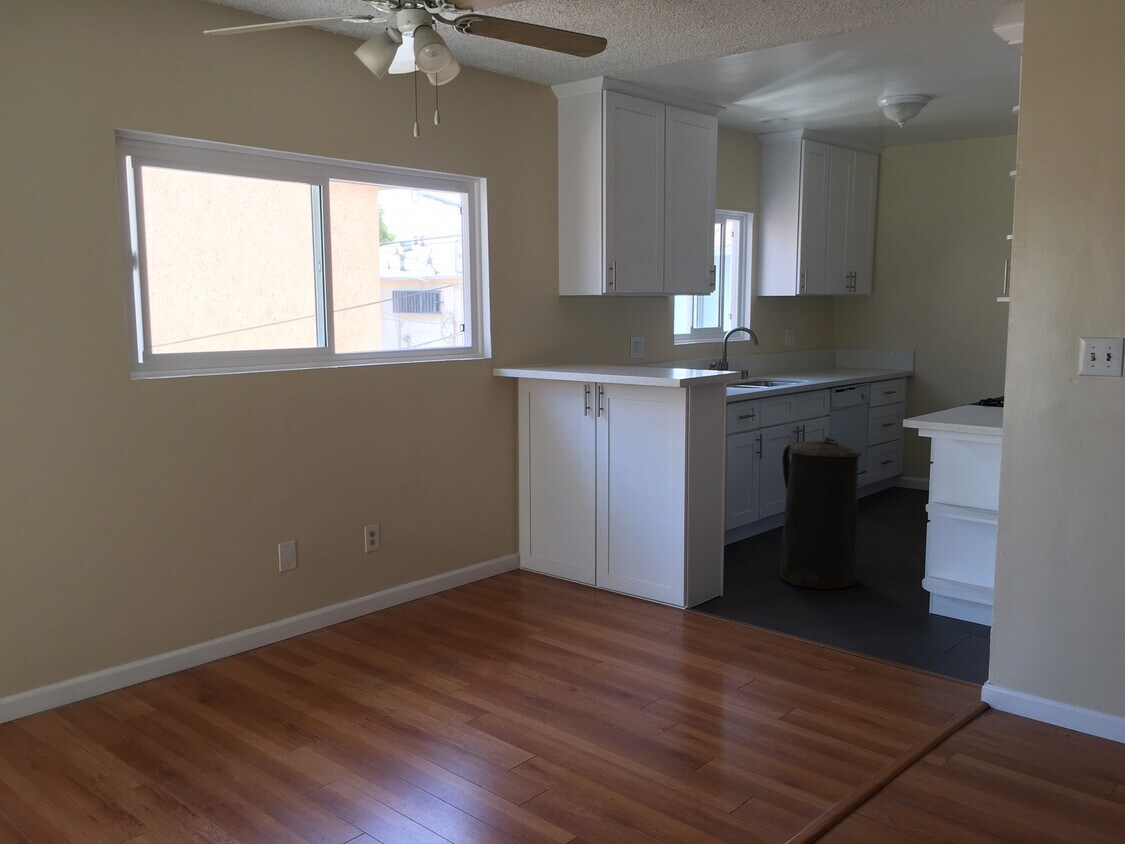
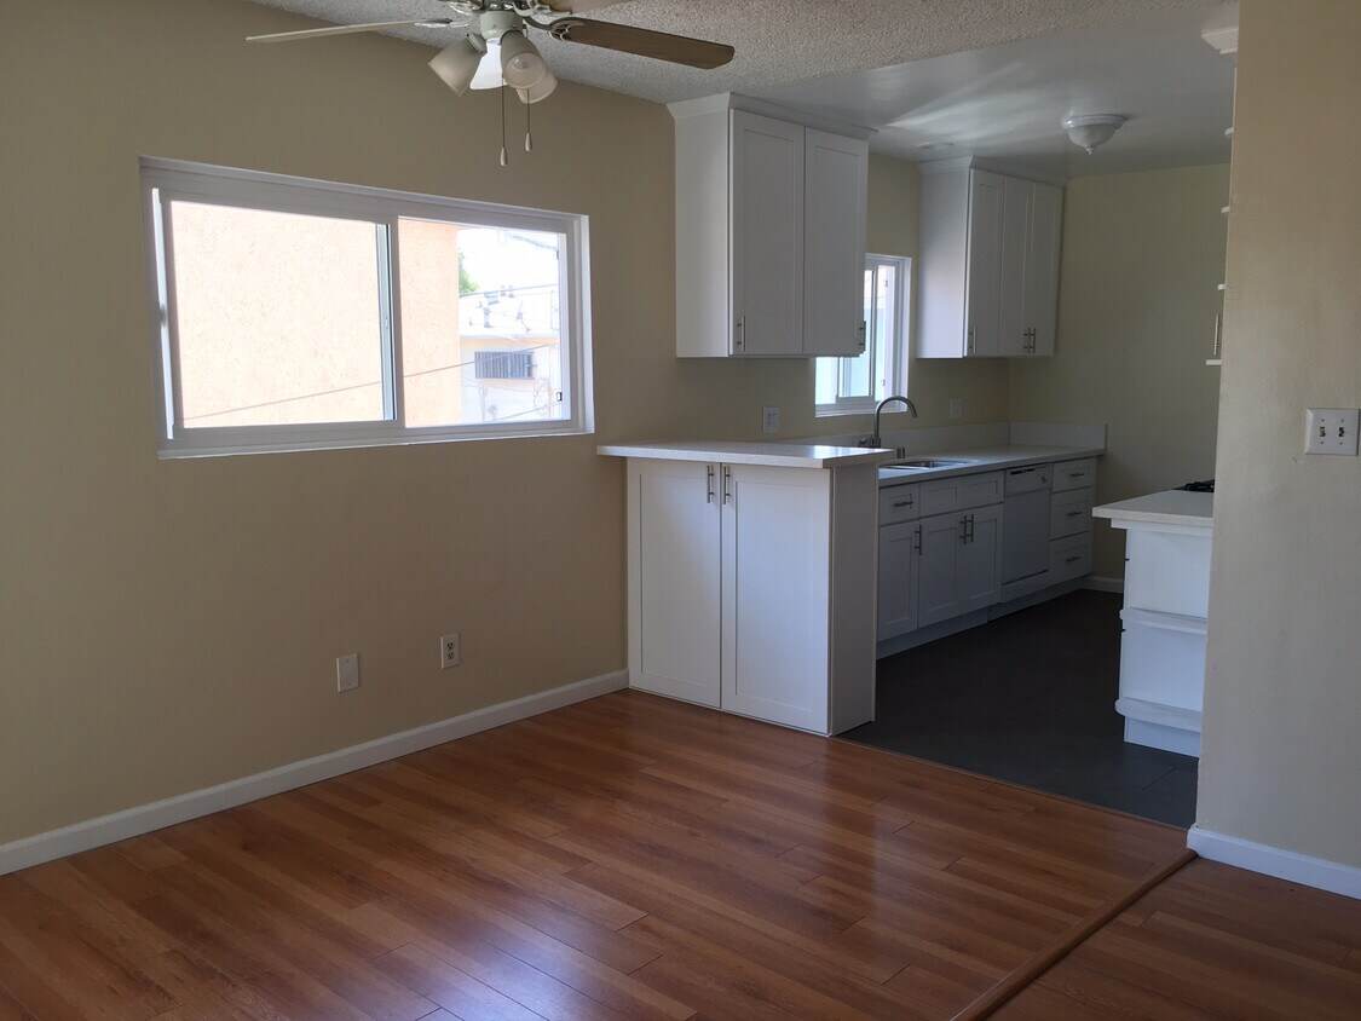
- trash can (813, 507)
